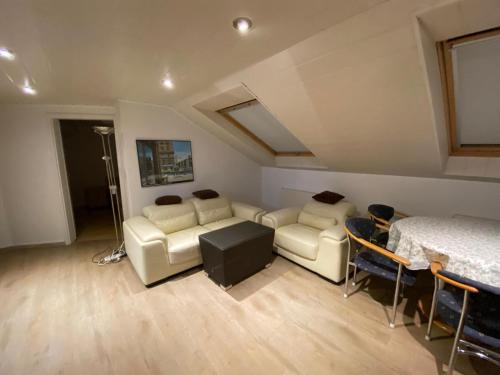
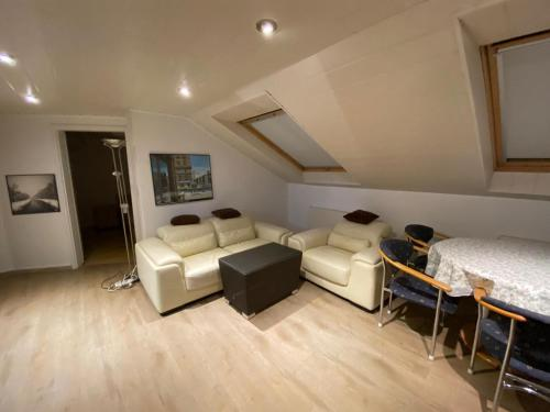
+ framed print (33, 193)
